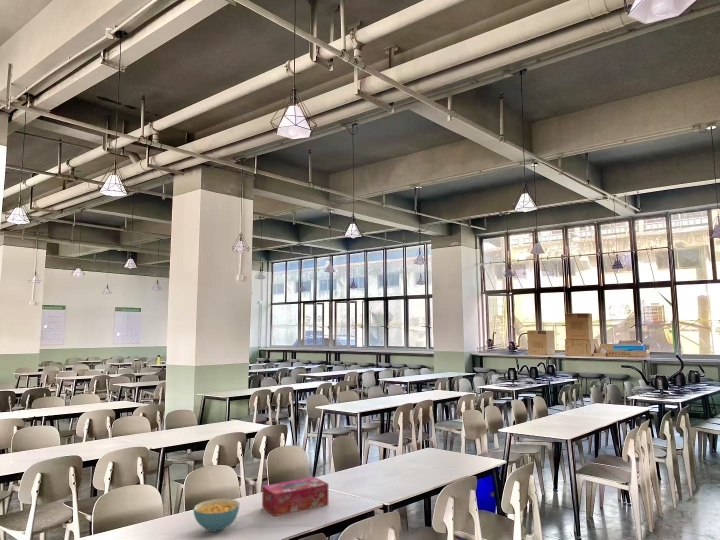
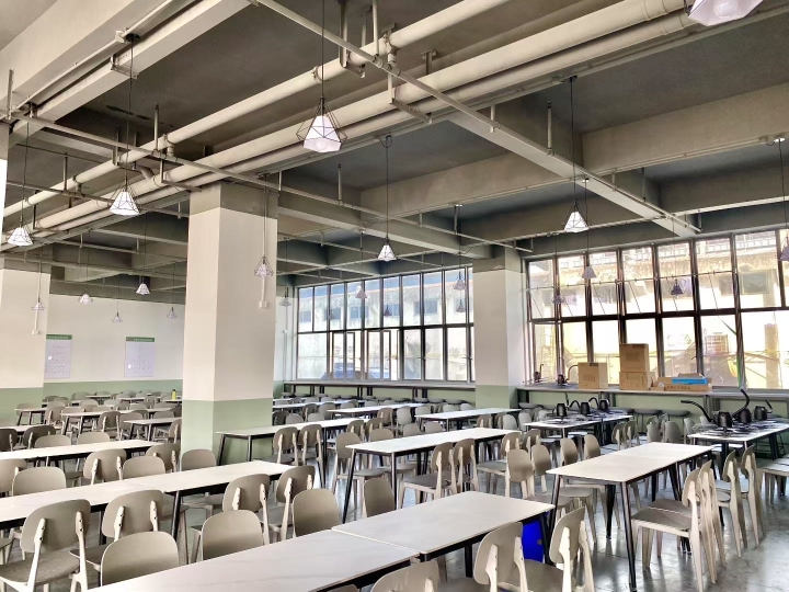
- cereal bowl (216, 517)
- tissue box (295, 495)
